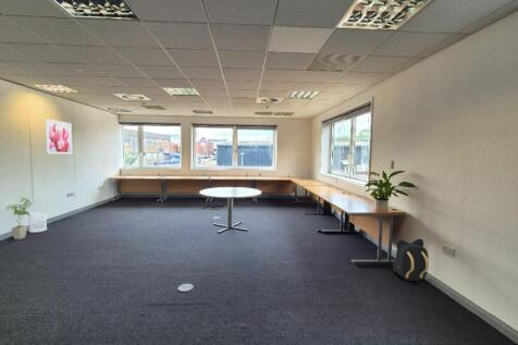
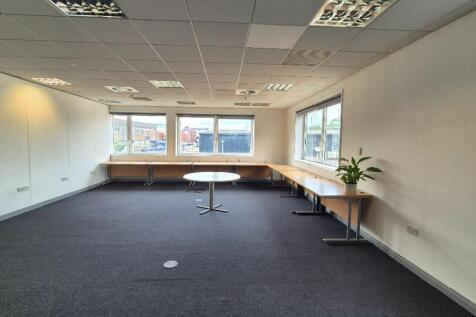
- wall art (59, 137)
- wastebasket (37, 222)
- backpack (411, 259)
- house plant (22, 217)
